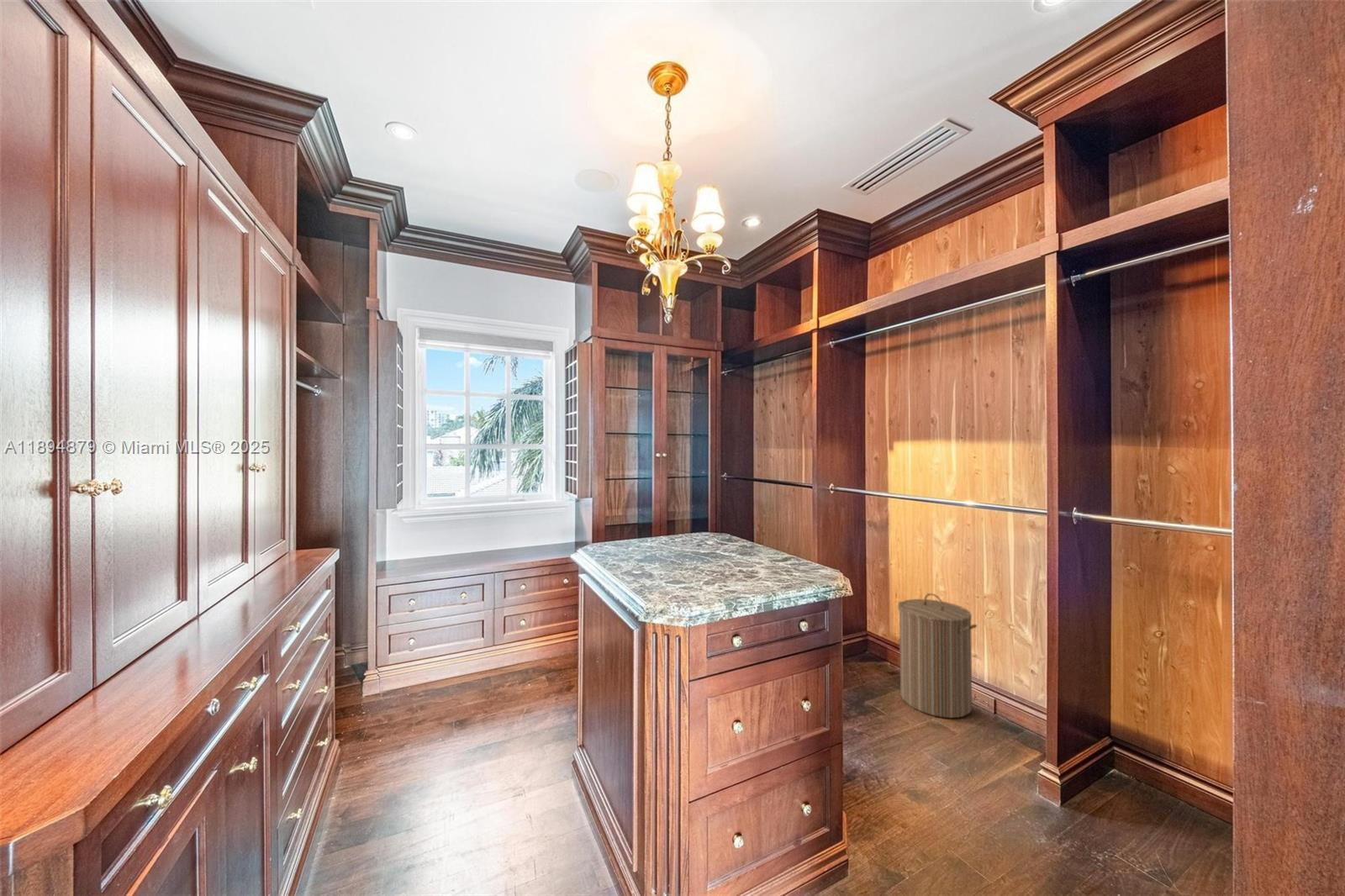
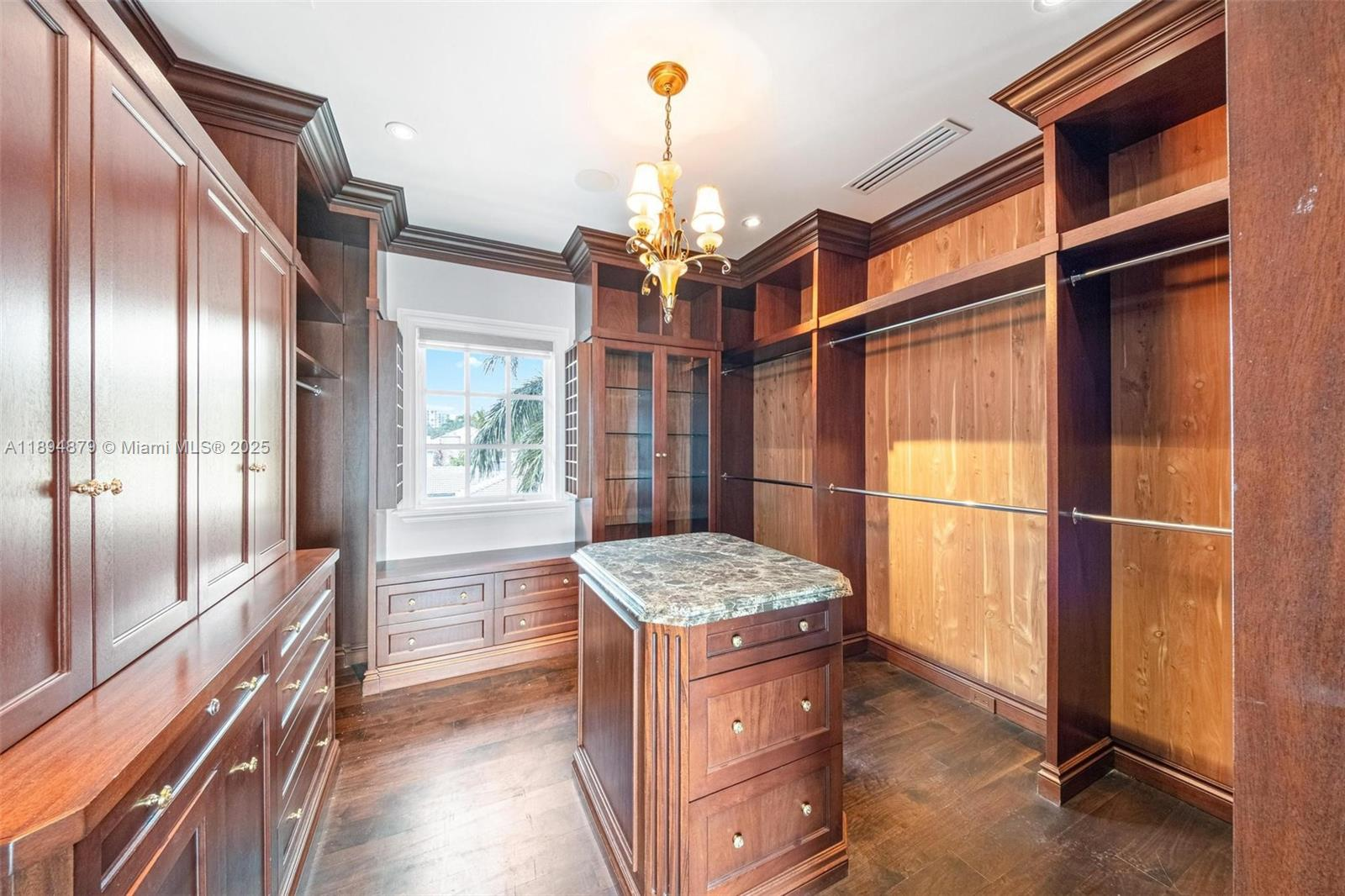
- laundry hamper (934, 647)
